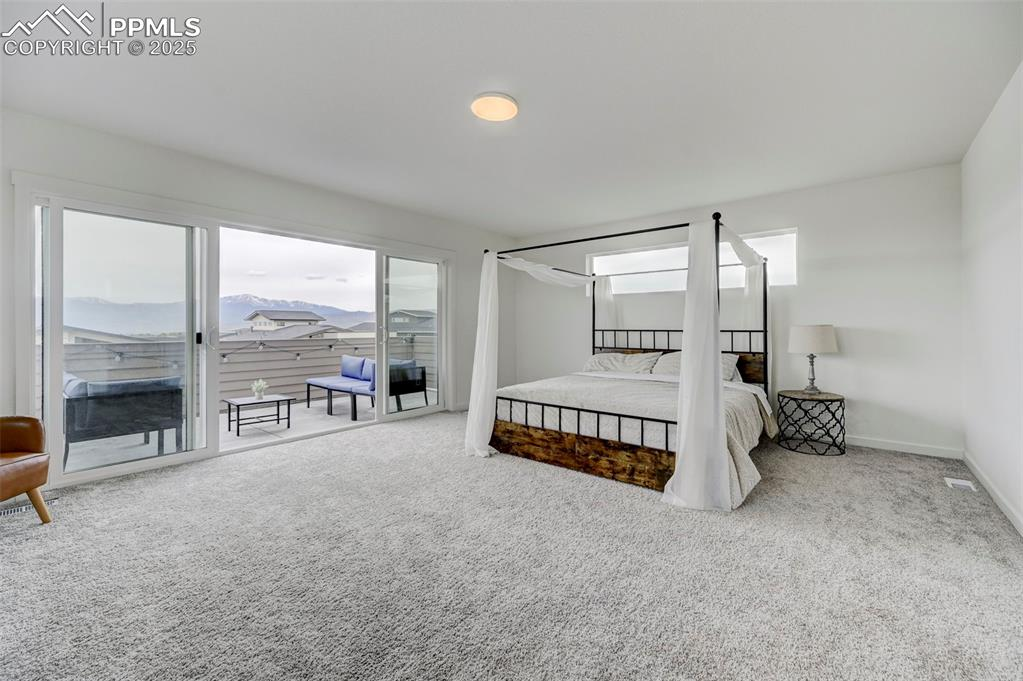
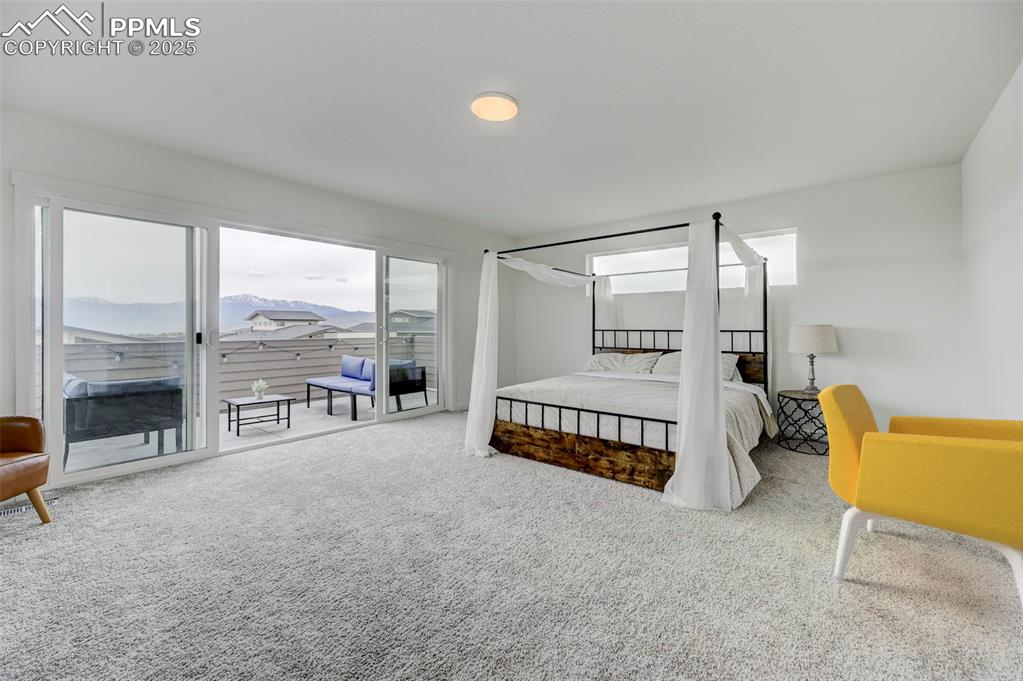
+ armchair (921, 481)
